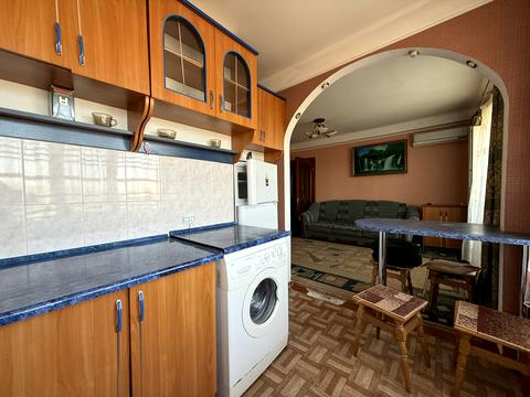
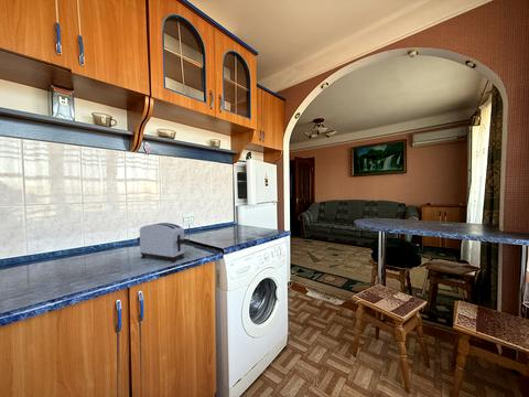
+ toaster (162, 240)
